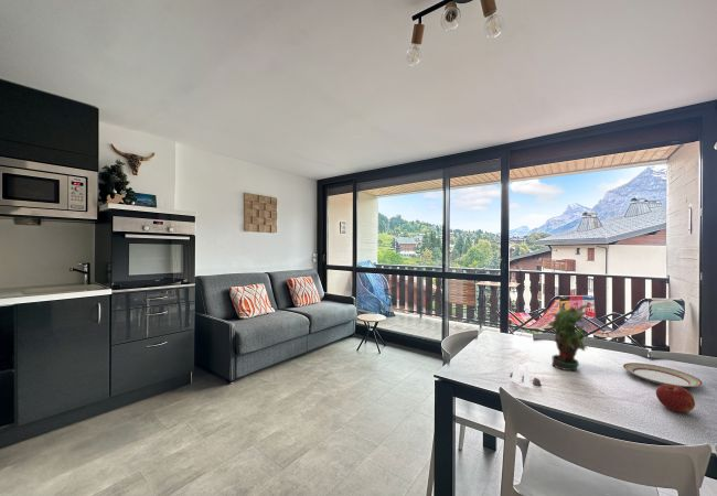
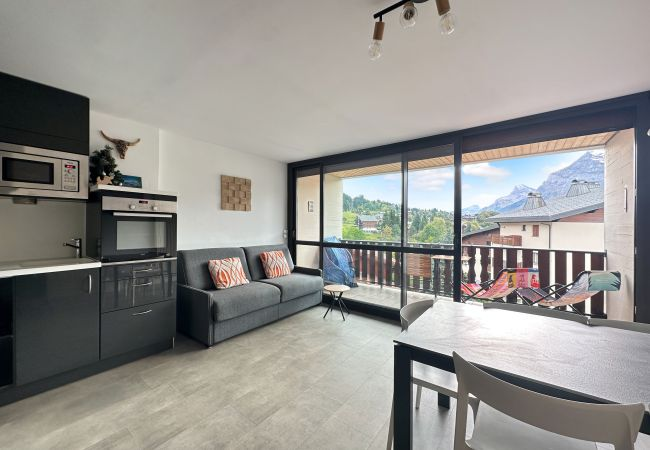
- potted plant (571, 335)
- salt and pepper shaker set (524, 371)
- apple (674, 397)
- plate (660, 376)
